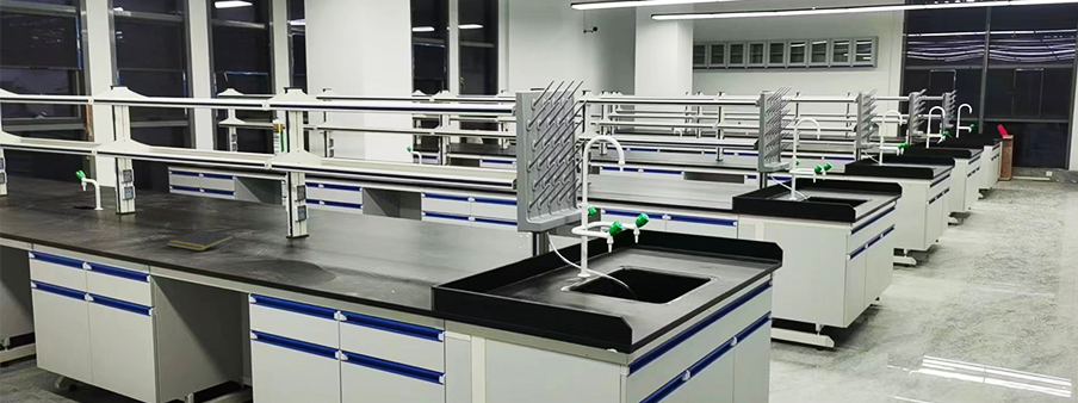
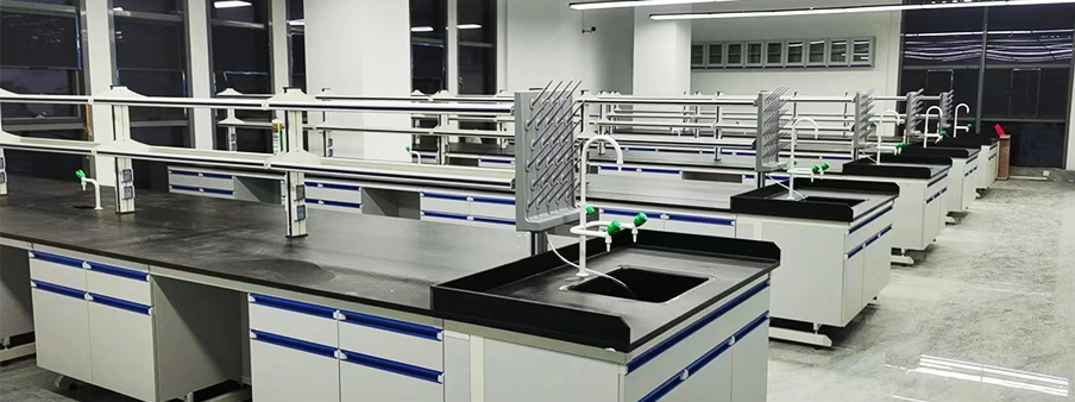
- notepad (200, 240)
